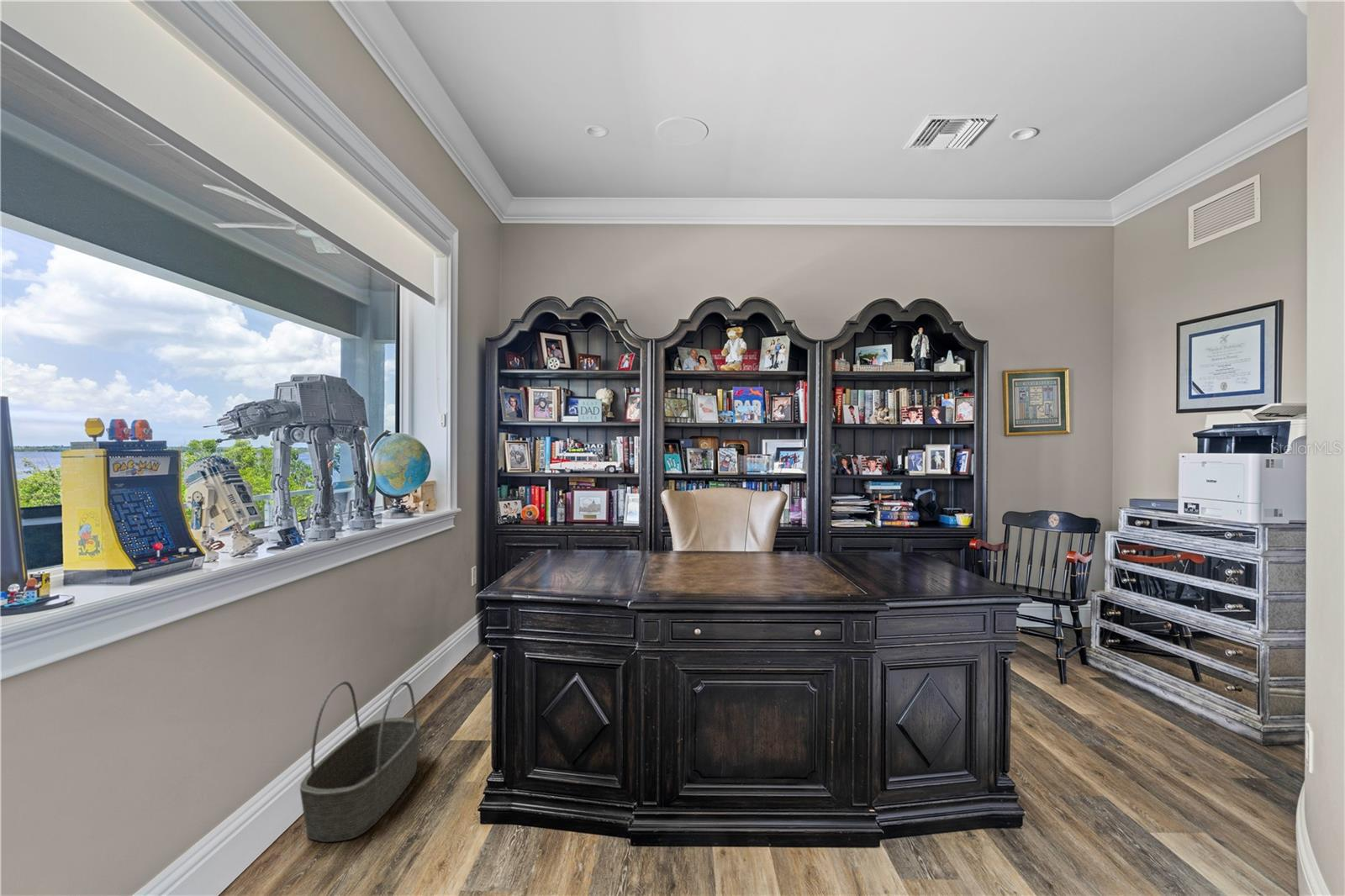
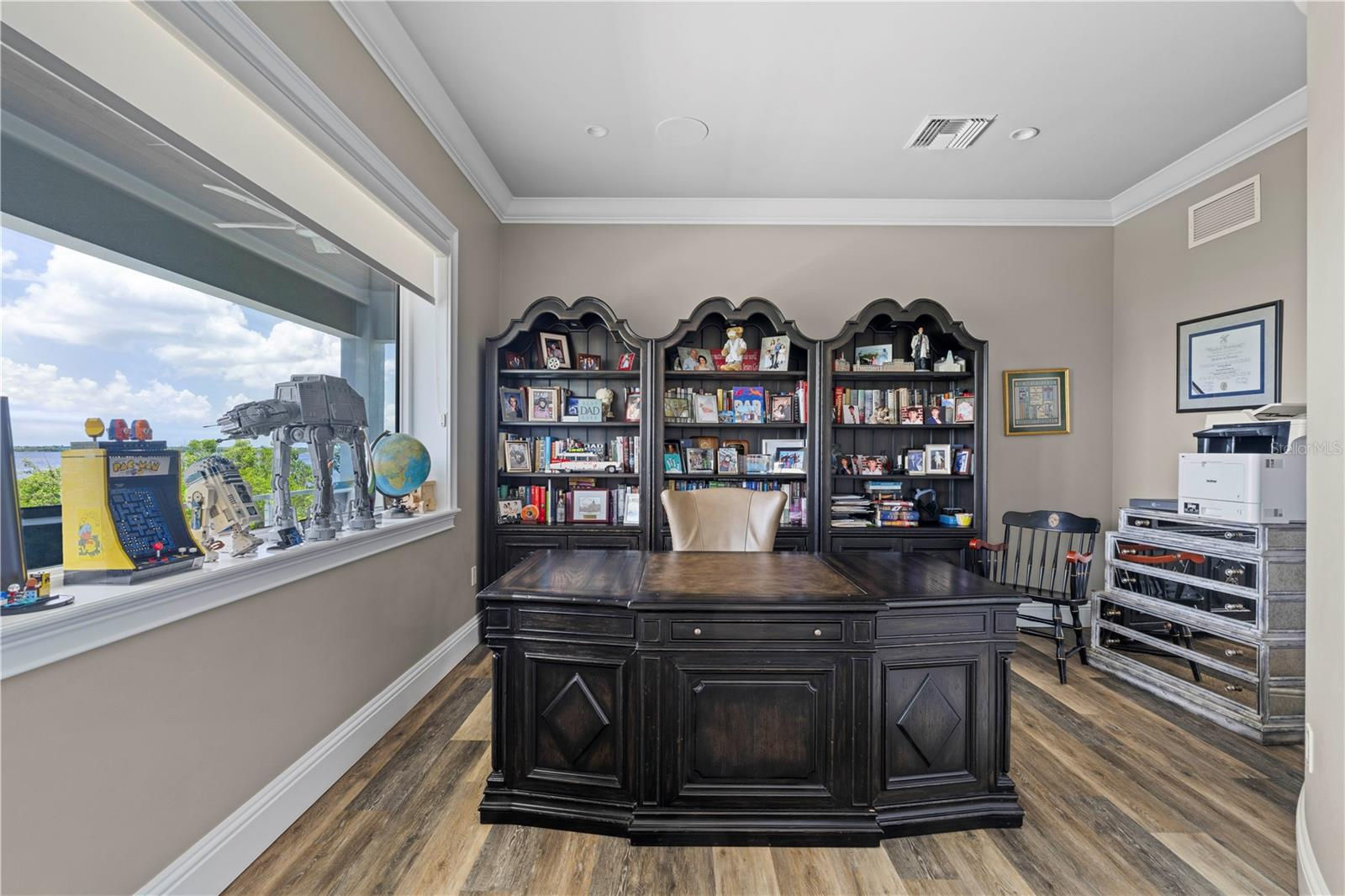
- basket (366, 742)
